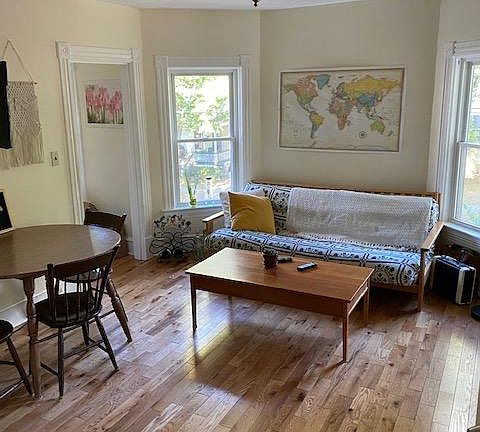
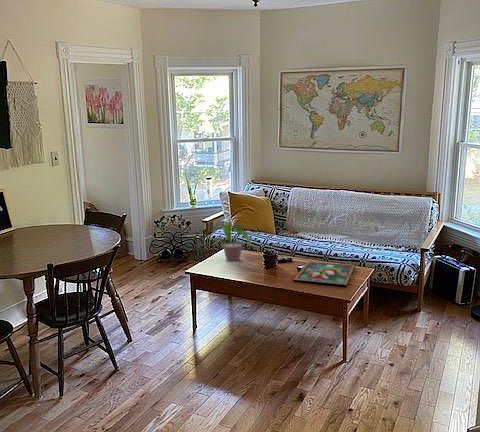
+ potted plant (230, 239)
+ framed painting (325, 272)
